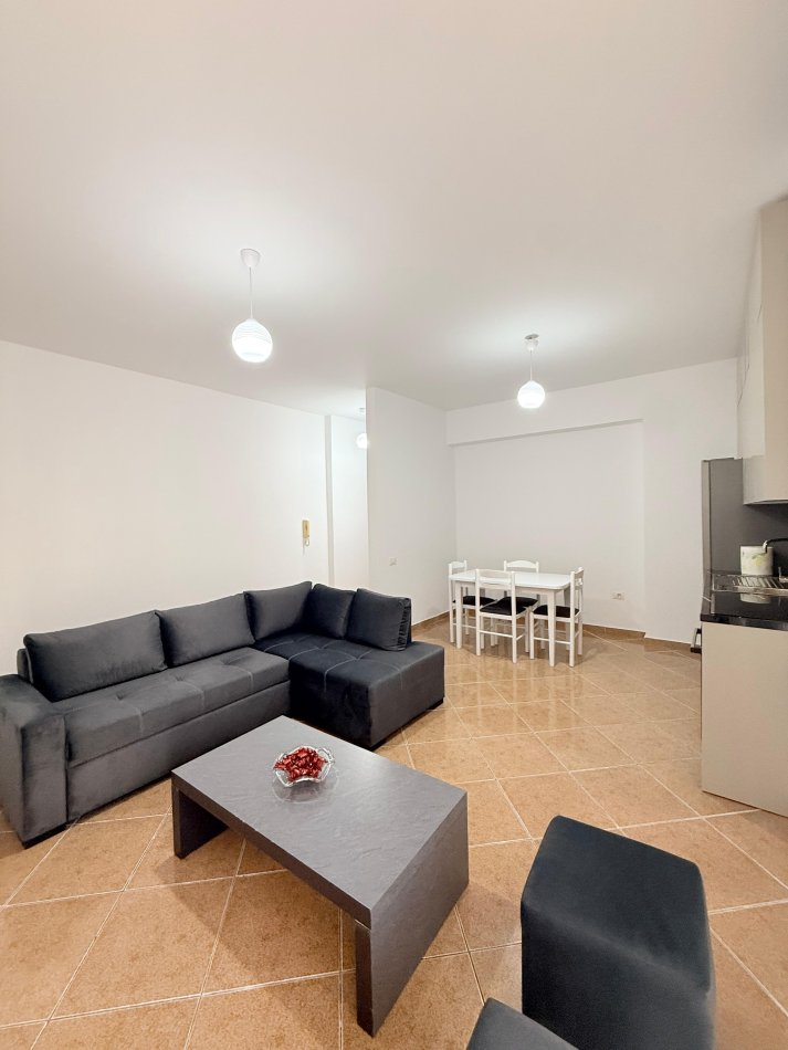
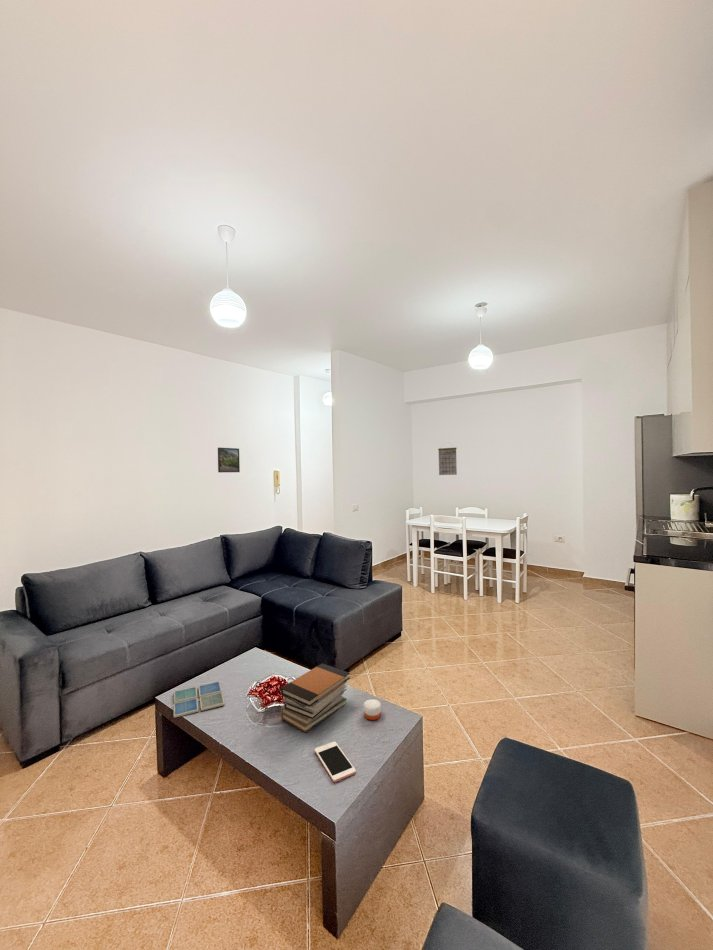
+ candle (372, 703)
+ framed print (228, 460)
+ calendar (447, 458)
+ drink coaster (199, 697)
+ book stack (316, 695)
+ cell phone (334, 760)
